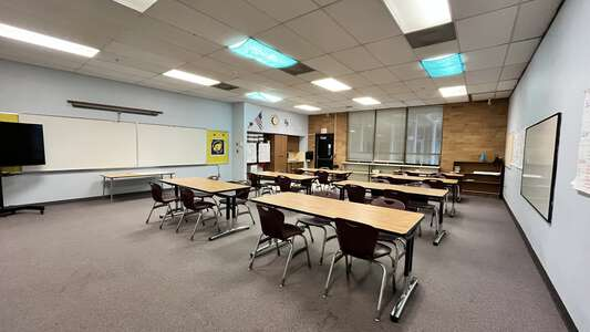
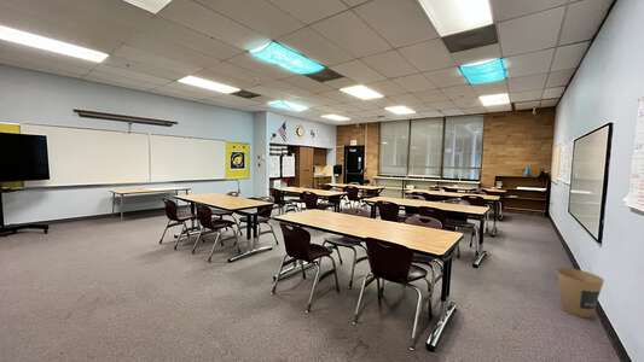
+ trash can (578, 293)
